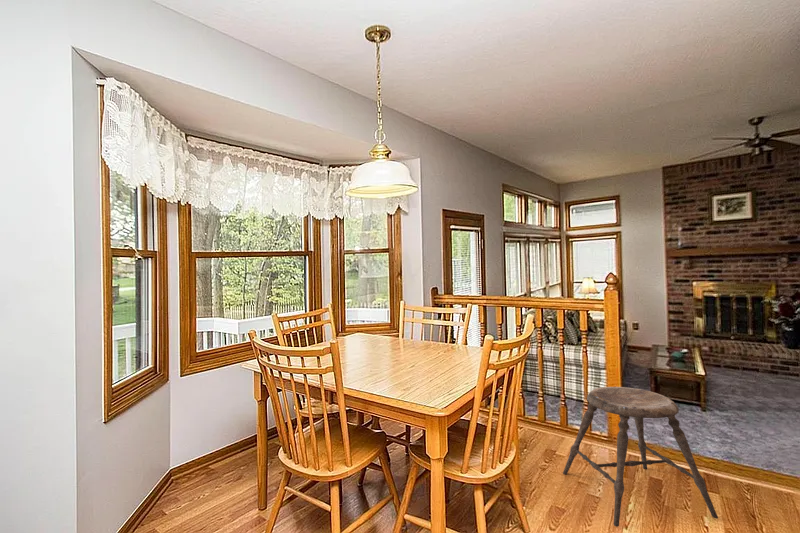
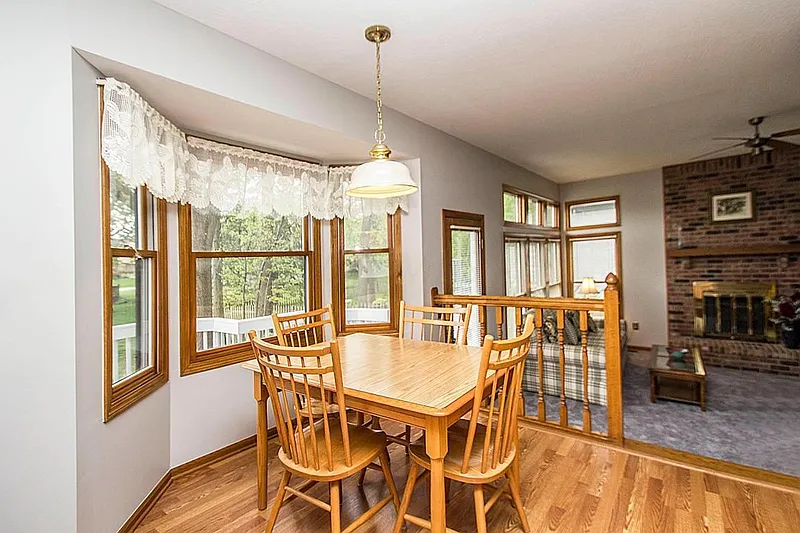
- stool (627, 444)
